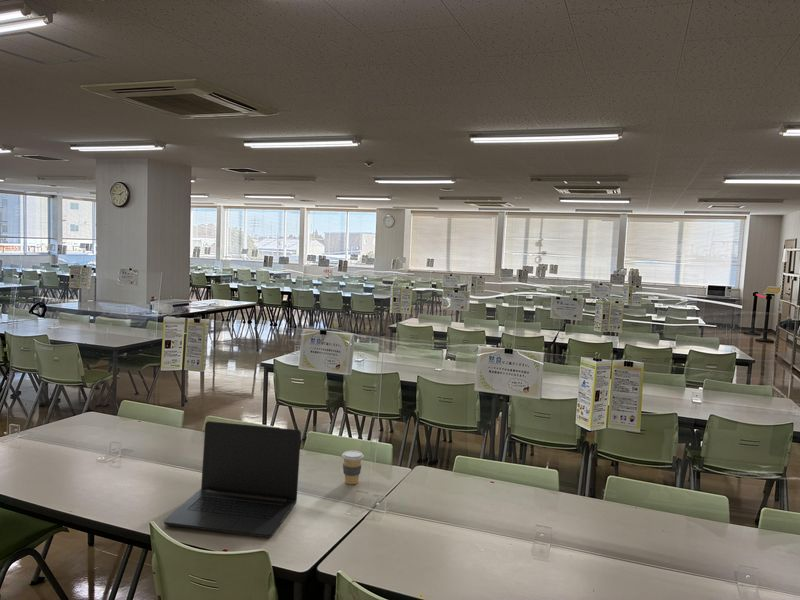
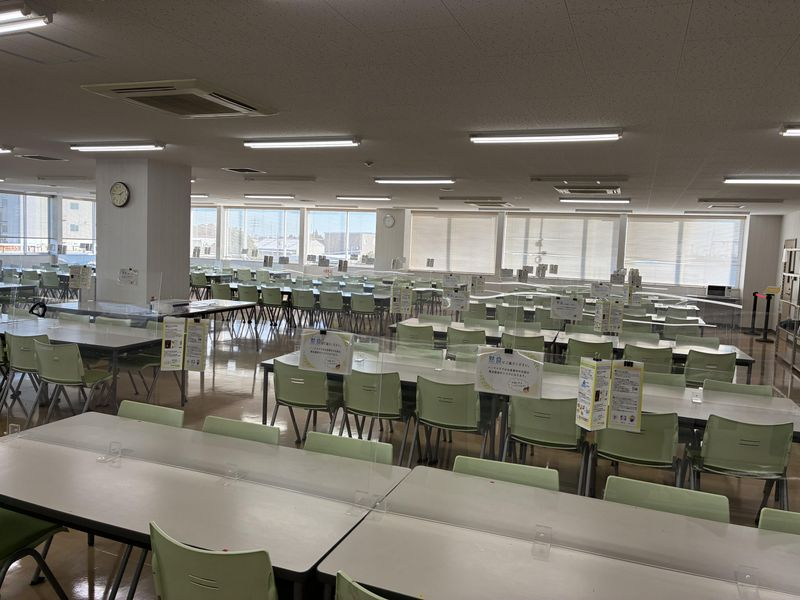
- coffee cup (352, 467)
- laptop (235, 475)
